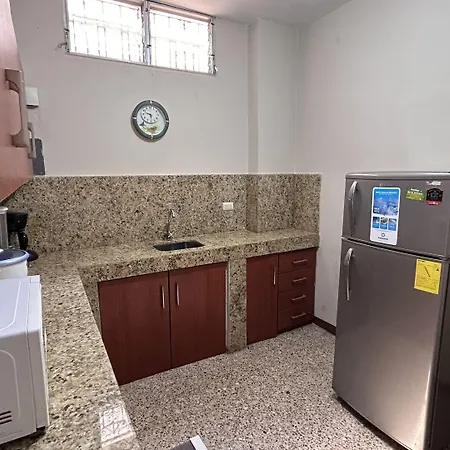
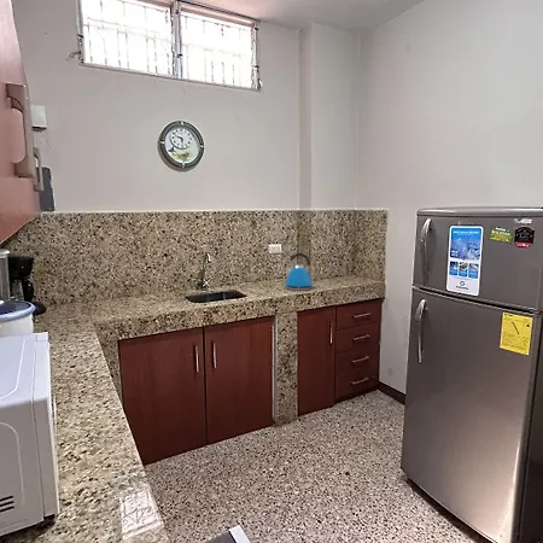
+ kettle (299, 270)
